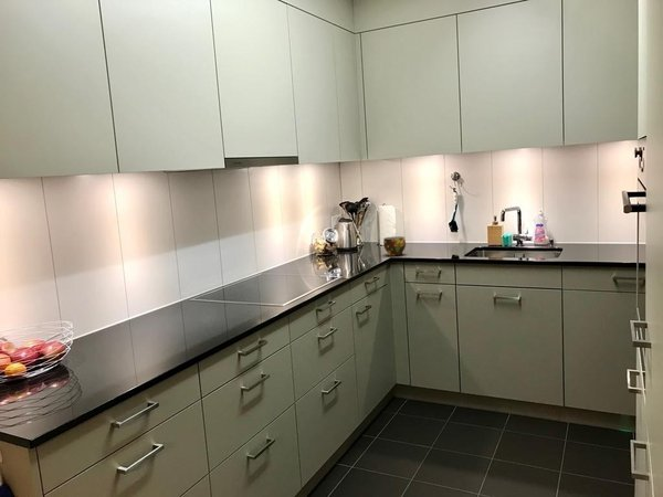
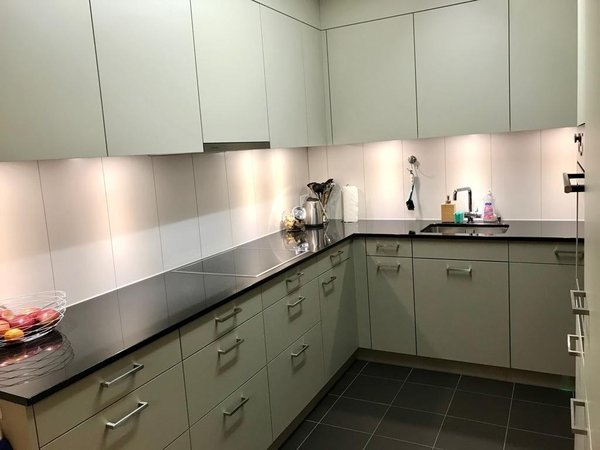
- cup (393, 245)
